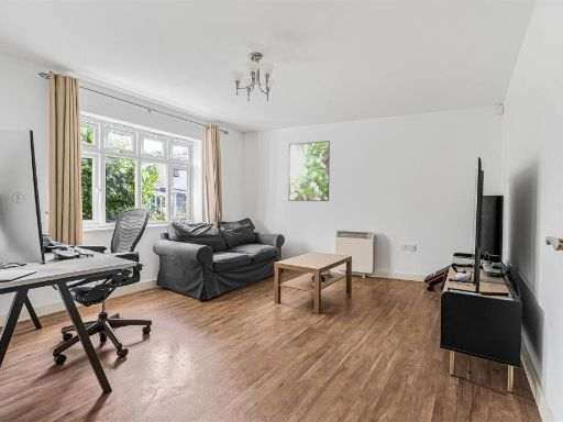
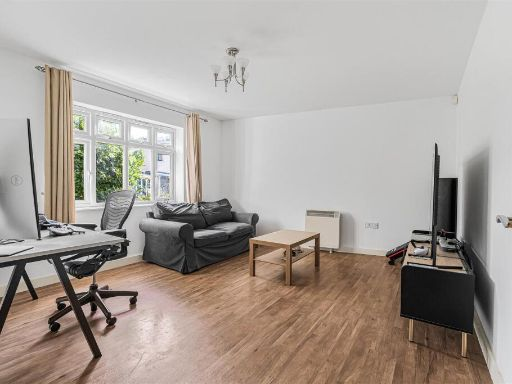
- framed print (308, 171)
